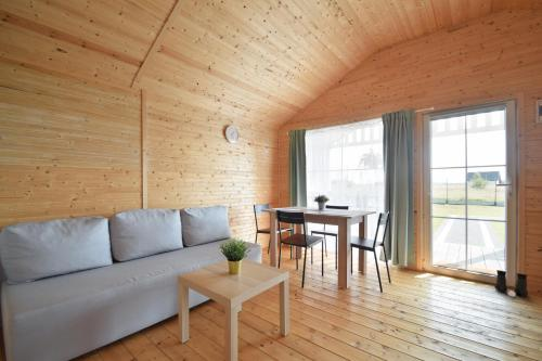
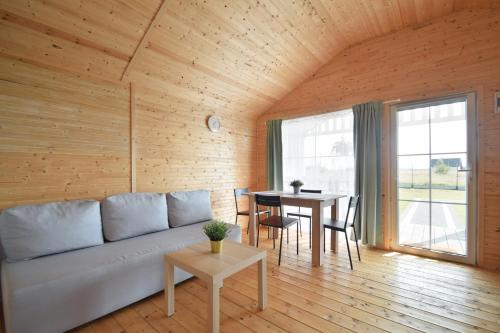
- boots (505, 281)
